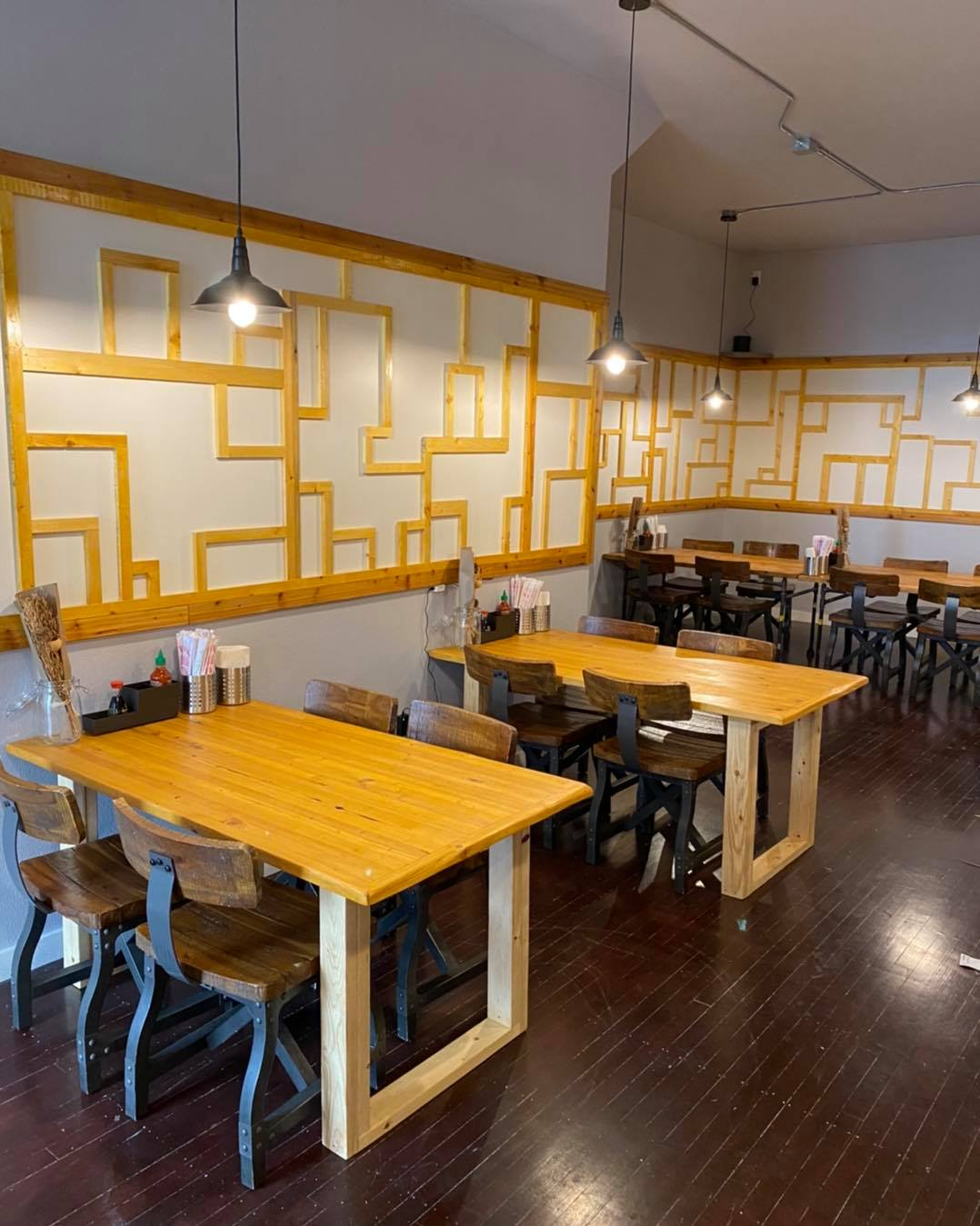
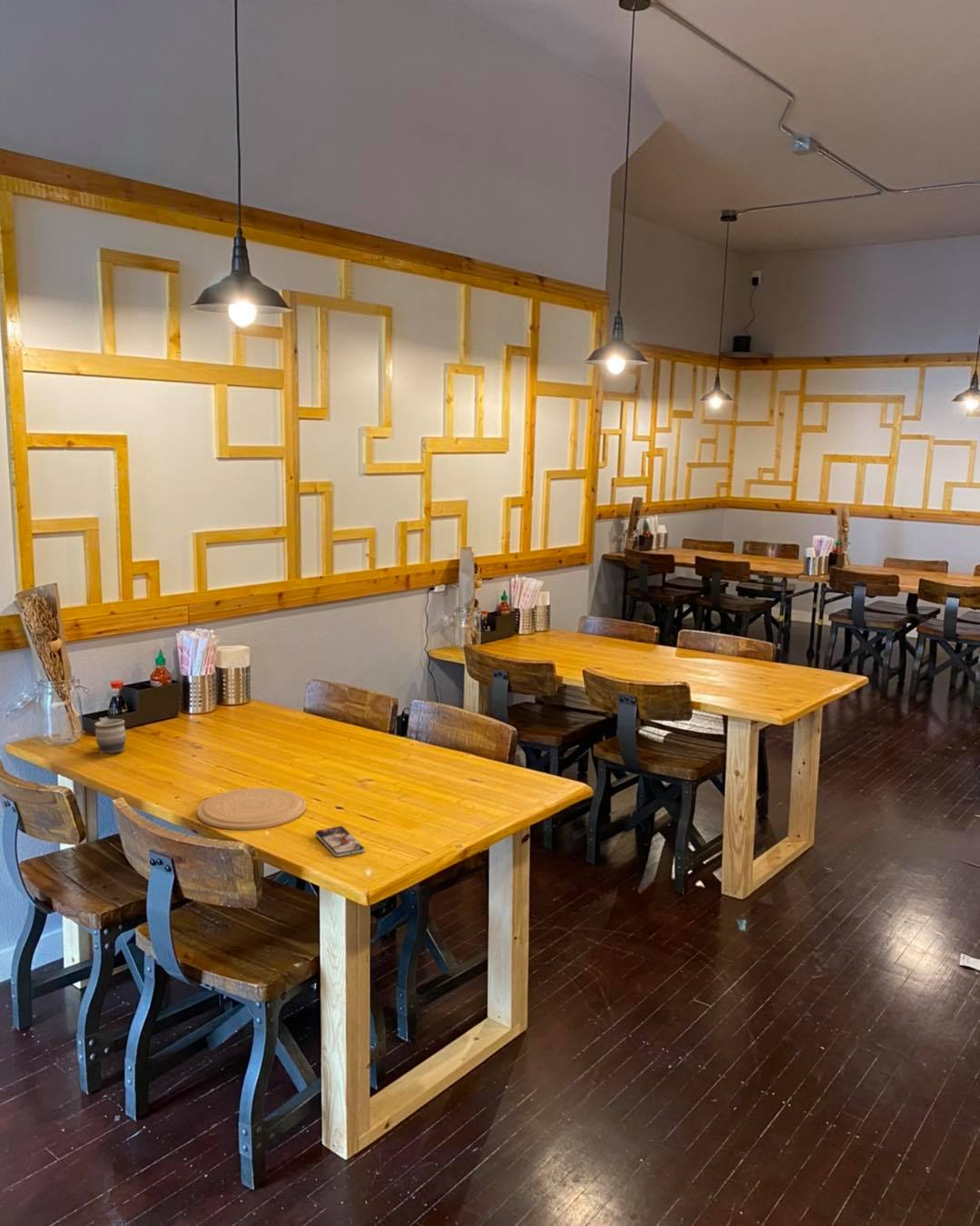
+ plate (252, 806)
+ mug (107, 734)
+ smartphone (339, 837)
